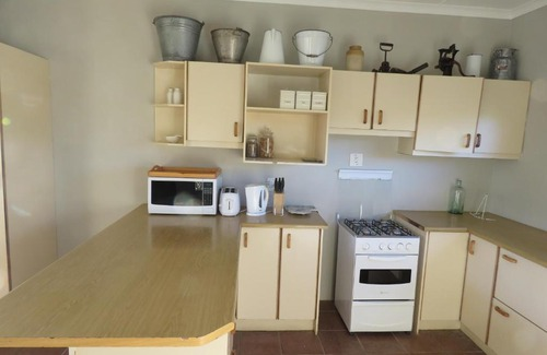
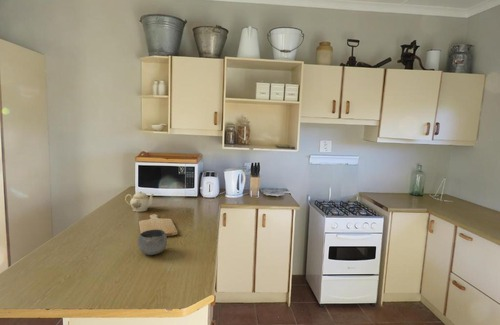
+ teapot (139, 200)
+ chopping board (156, 224)
+ bowl (152, 242)
